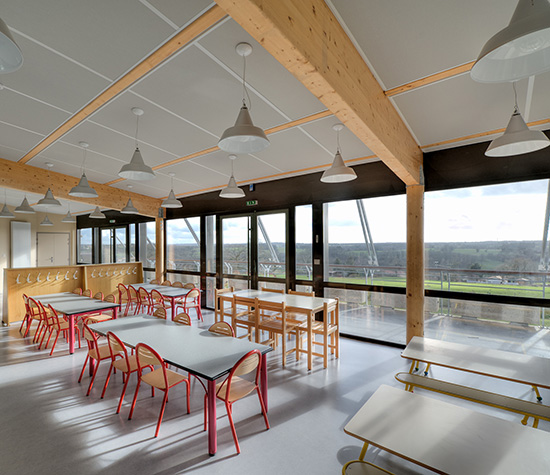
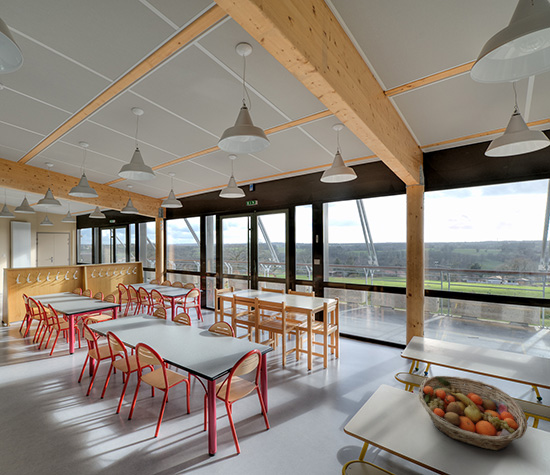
+ fruit basket (467, 409)
